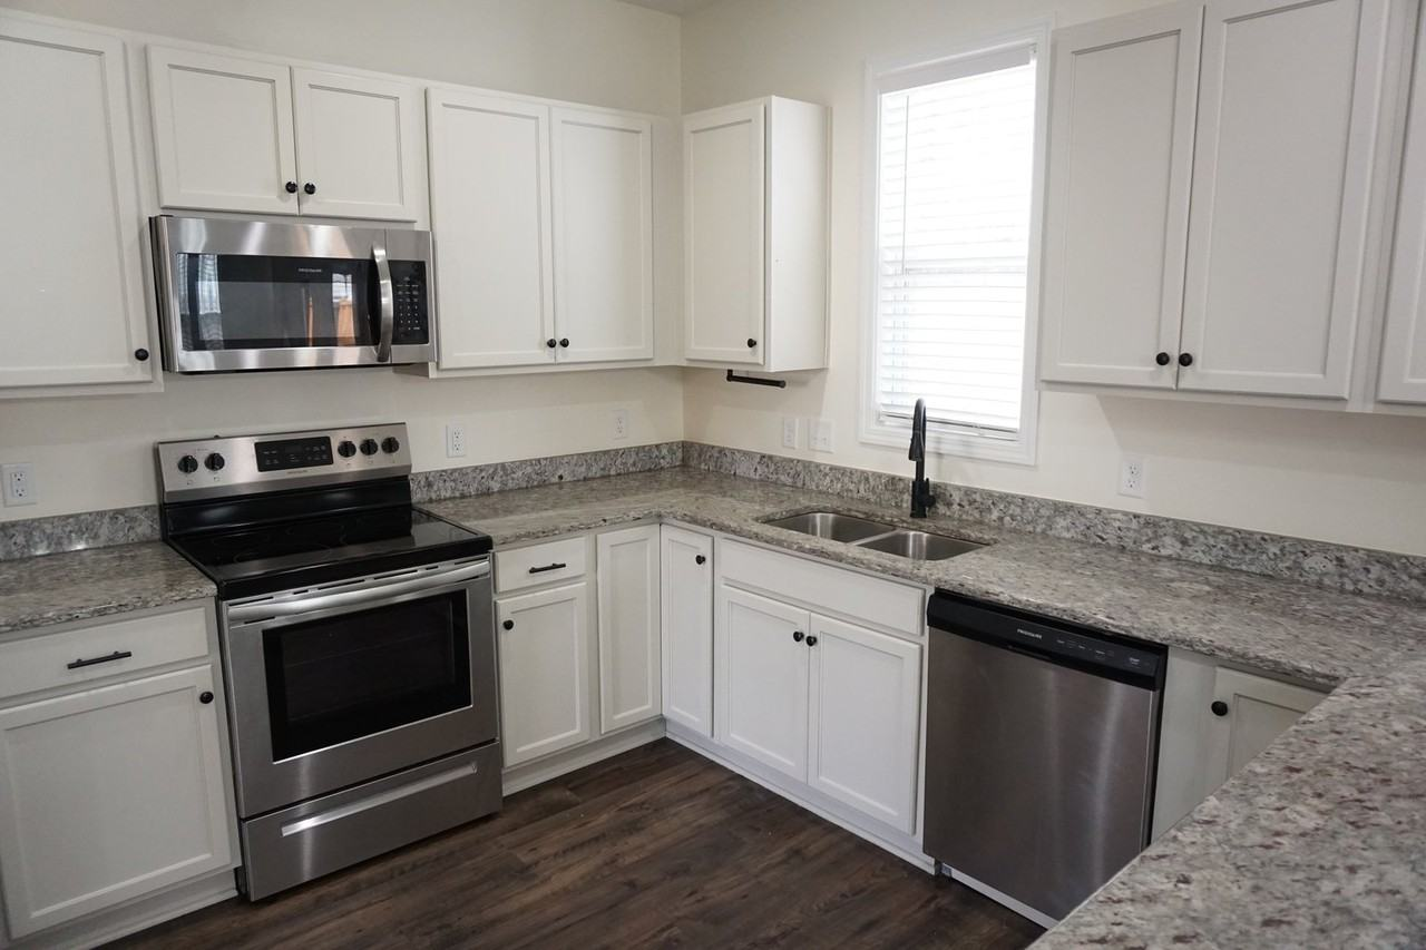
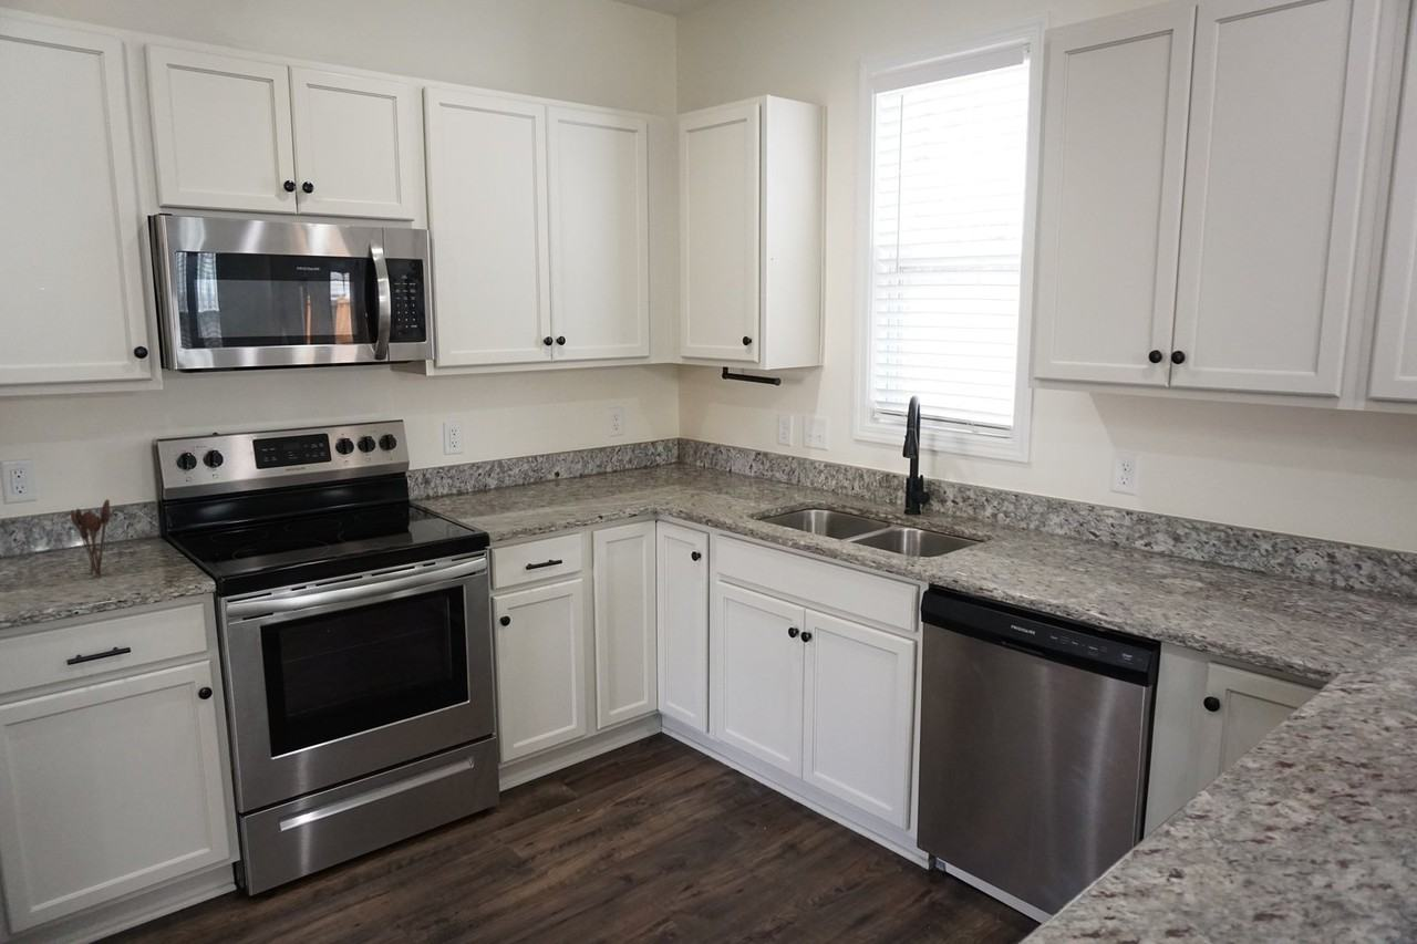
+ utensil holder (95, 538)
